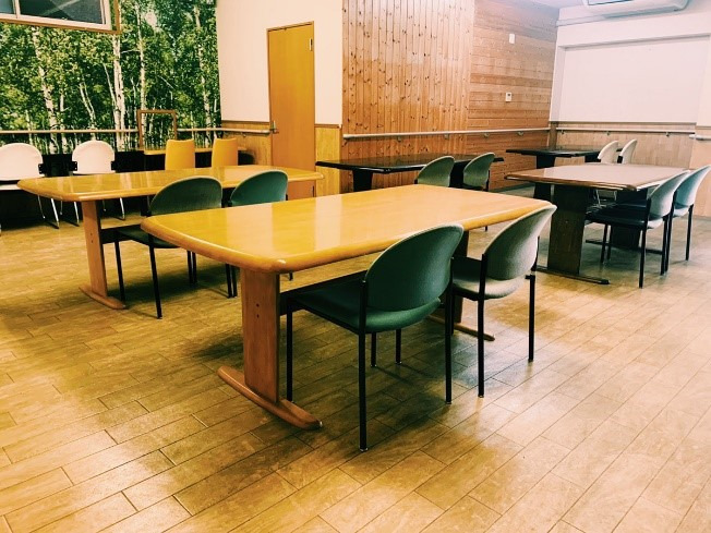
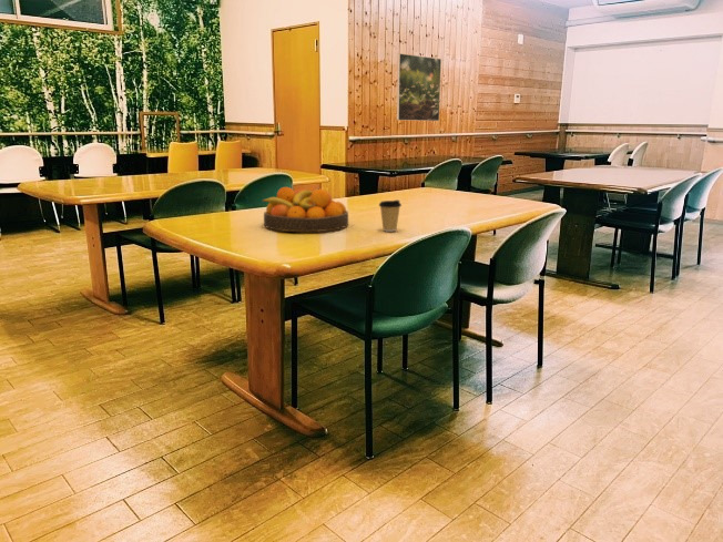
+ coffee cup (389, 215)
+ fruit bowl (306, 206)
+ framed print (419, 89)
